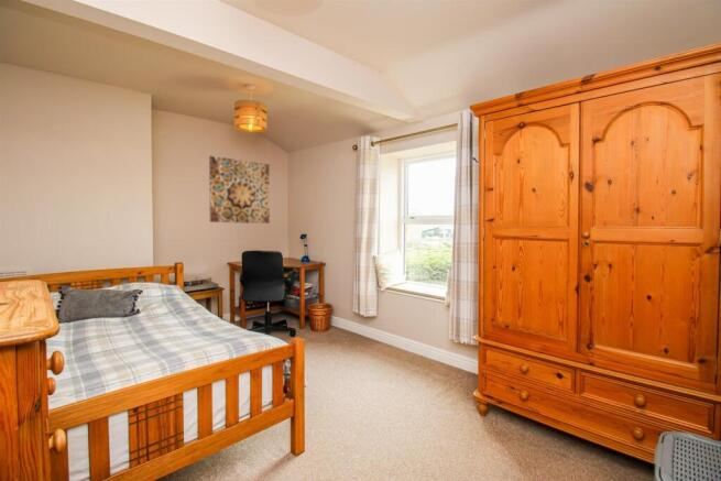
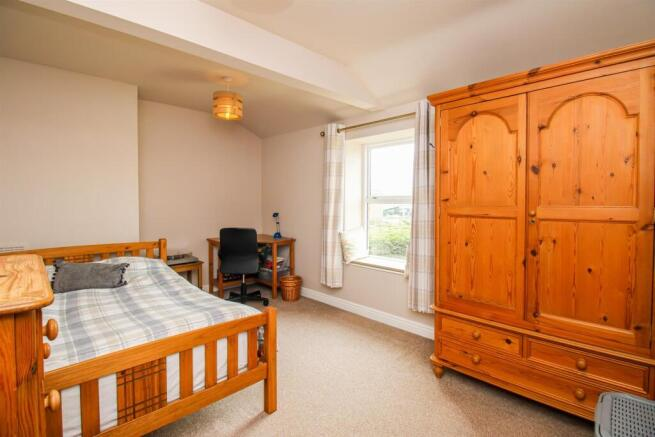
- wall art (241, 192)
